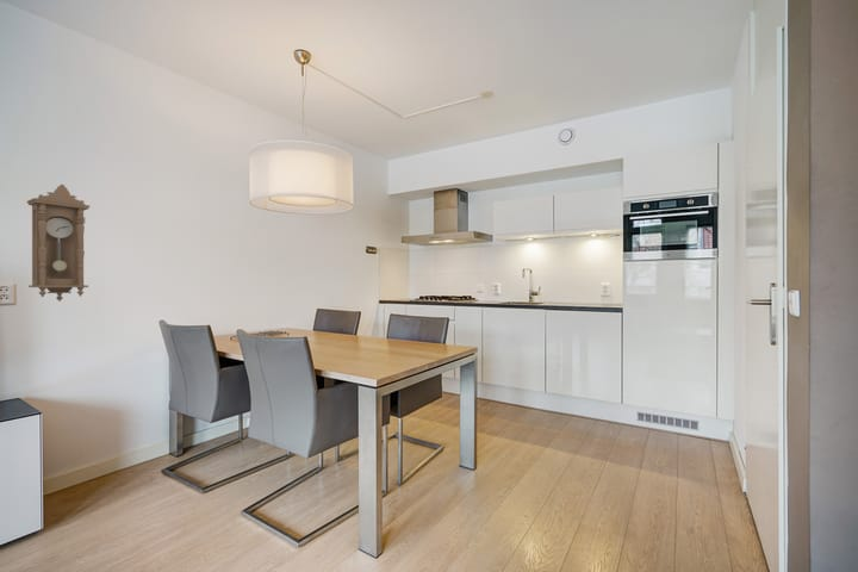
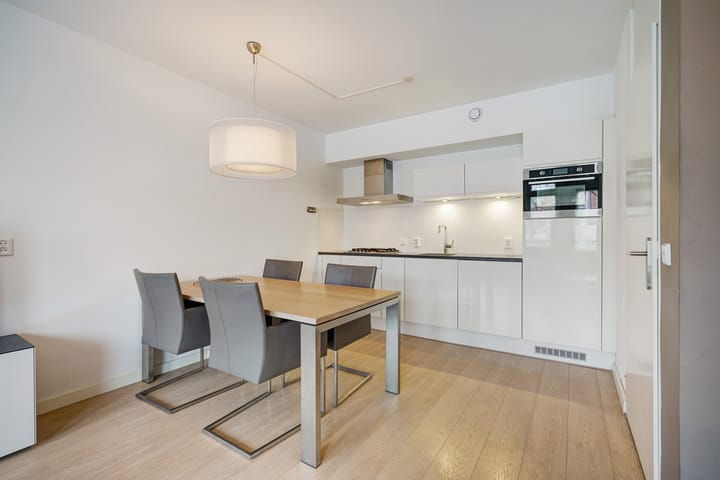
- pendulum clock (58, 243)
